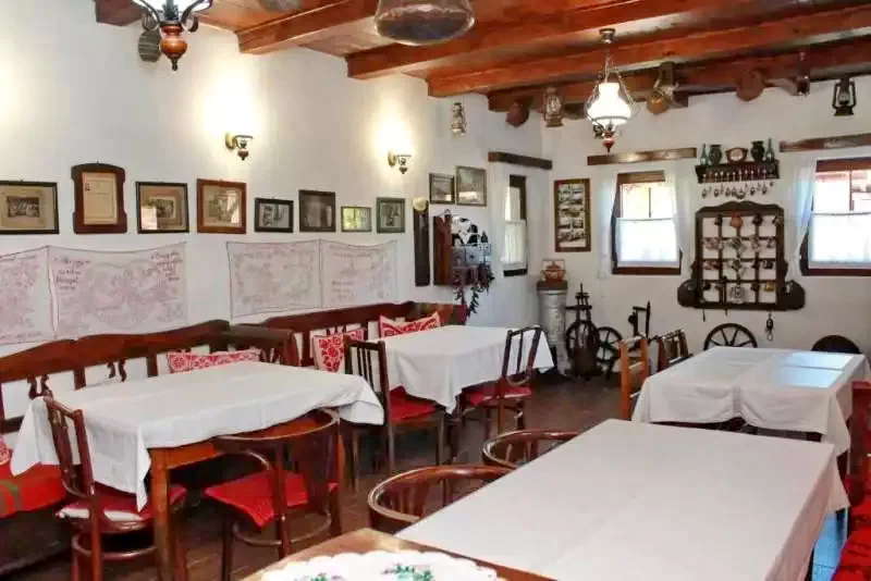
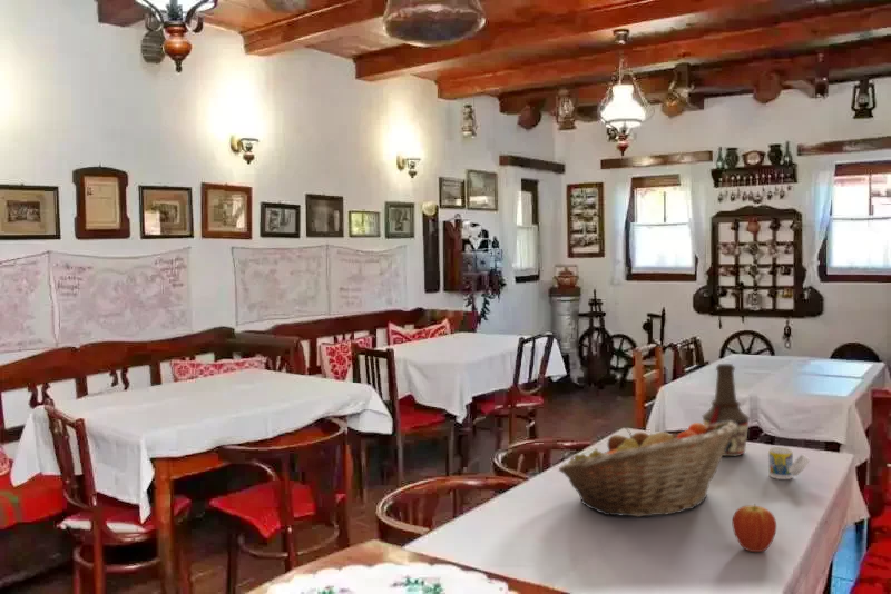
+ fruit (754, 526)
+ cup (789, 465)
+ fruit basket (649, 461)
+ bottle (724, 408)
